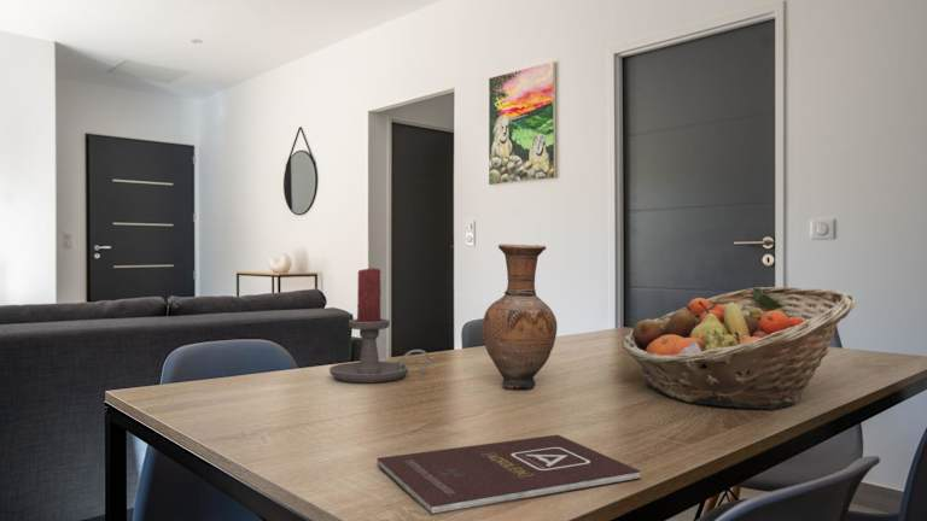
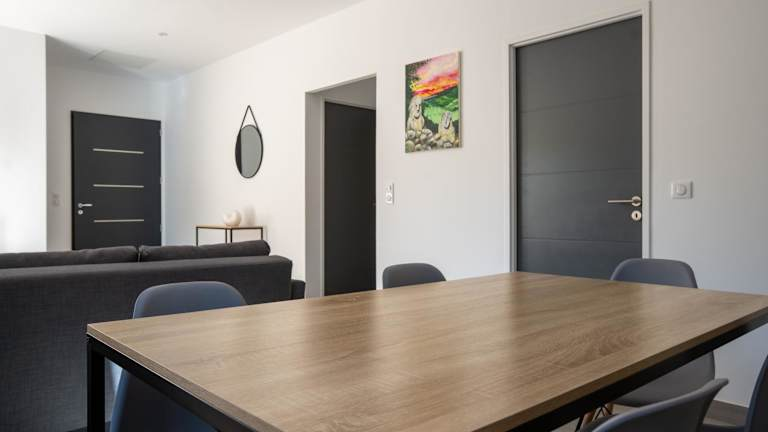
- candle holder (380, 321)
- book (505, 468)
- vase (519, 315)
- fruit basket (729, 339)
